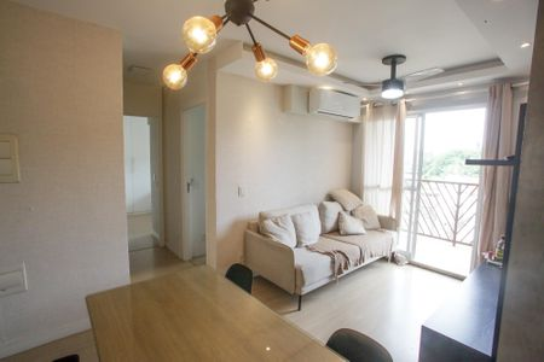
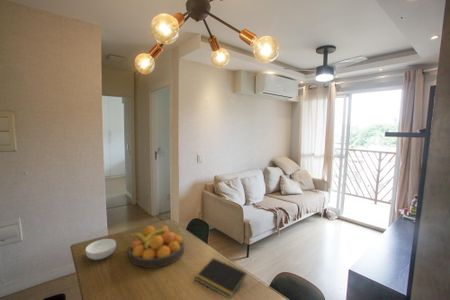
+ cereal bowl (101, 250)
+ notepad (220, 276)
+ fruit bowl (157, 240)
